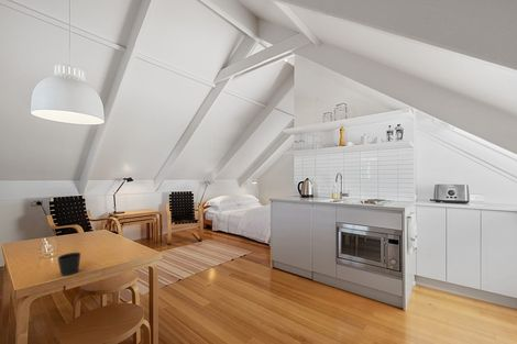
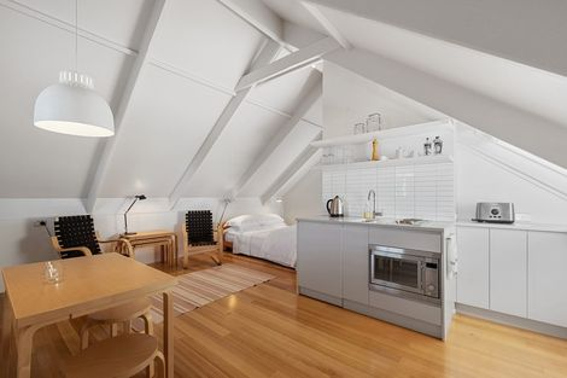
- cup (68, 263)
